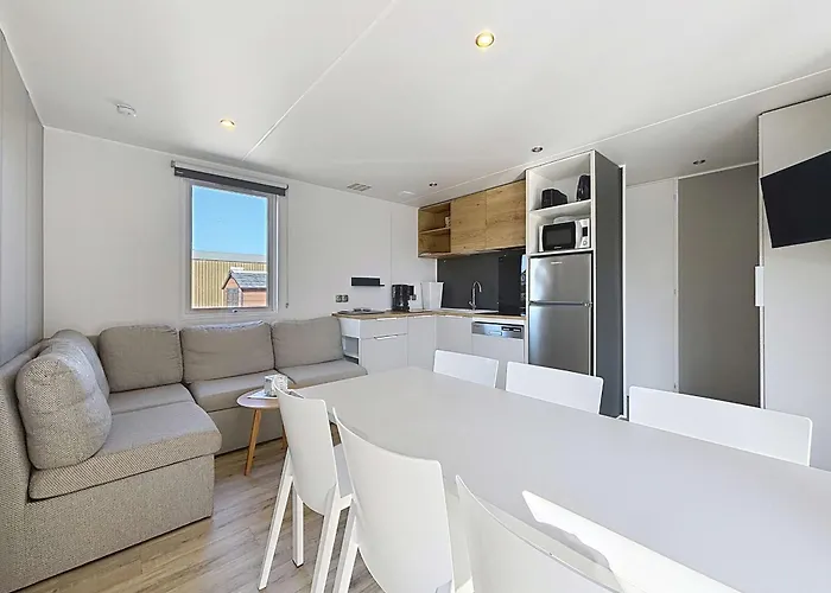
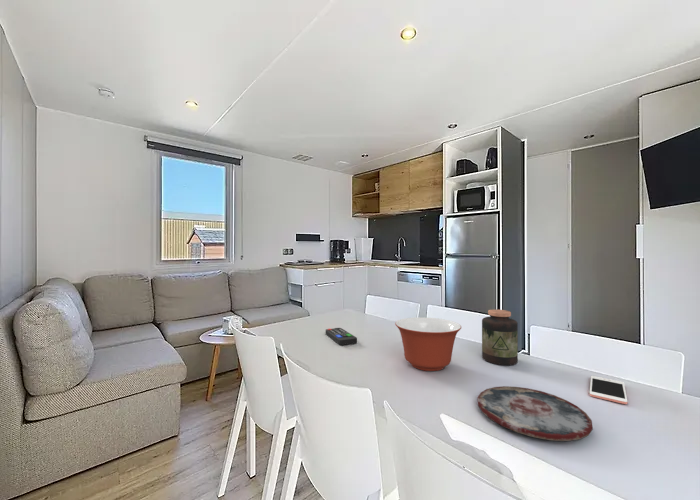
+ mixing bowl (427, 344)
+ jar (499, 335)
+ cell phone (607, 388)
+ plate (530, 409)
+ remote control (340, 335)
